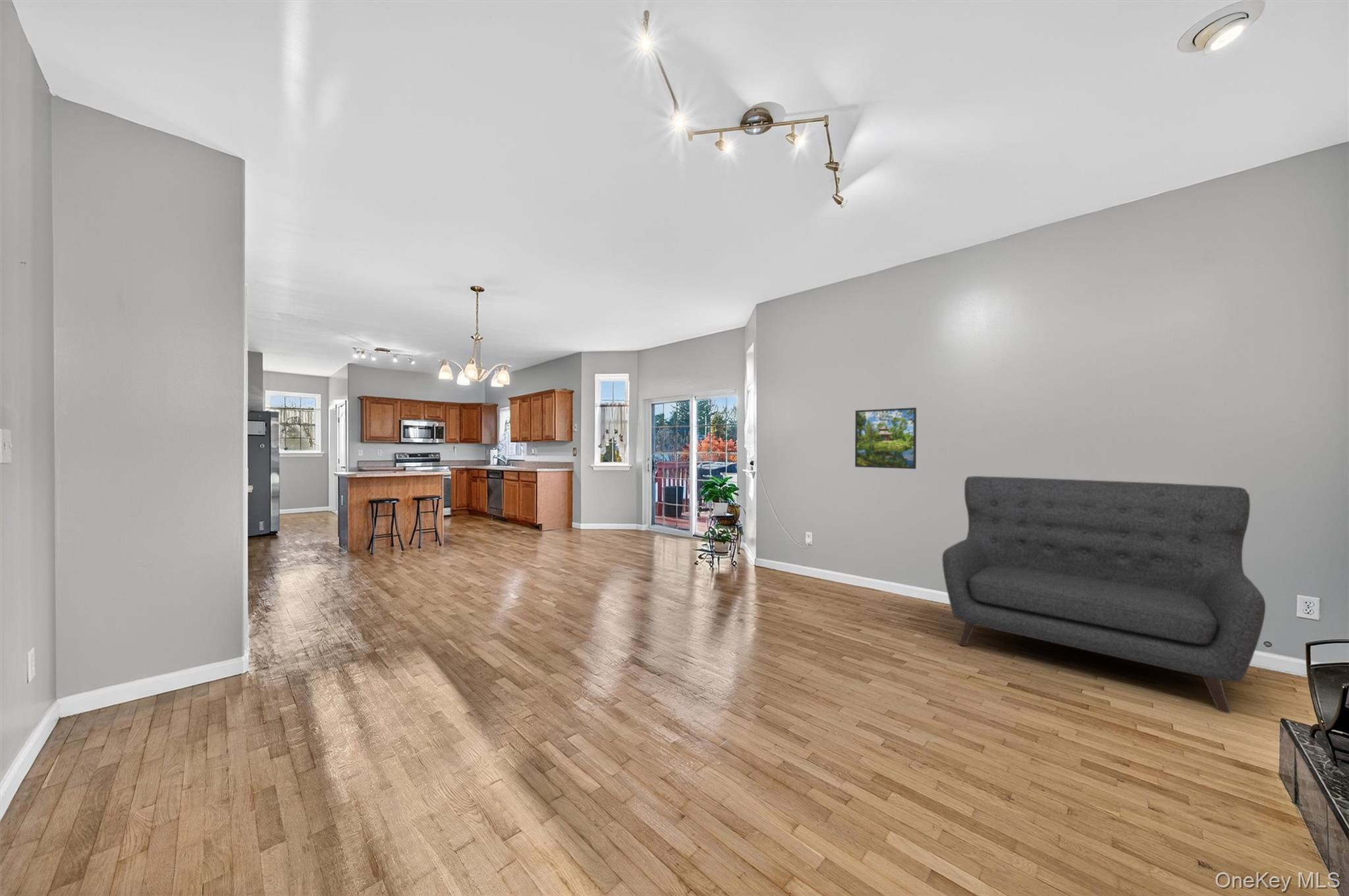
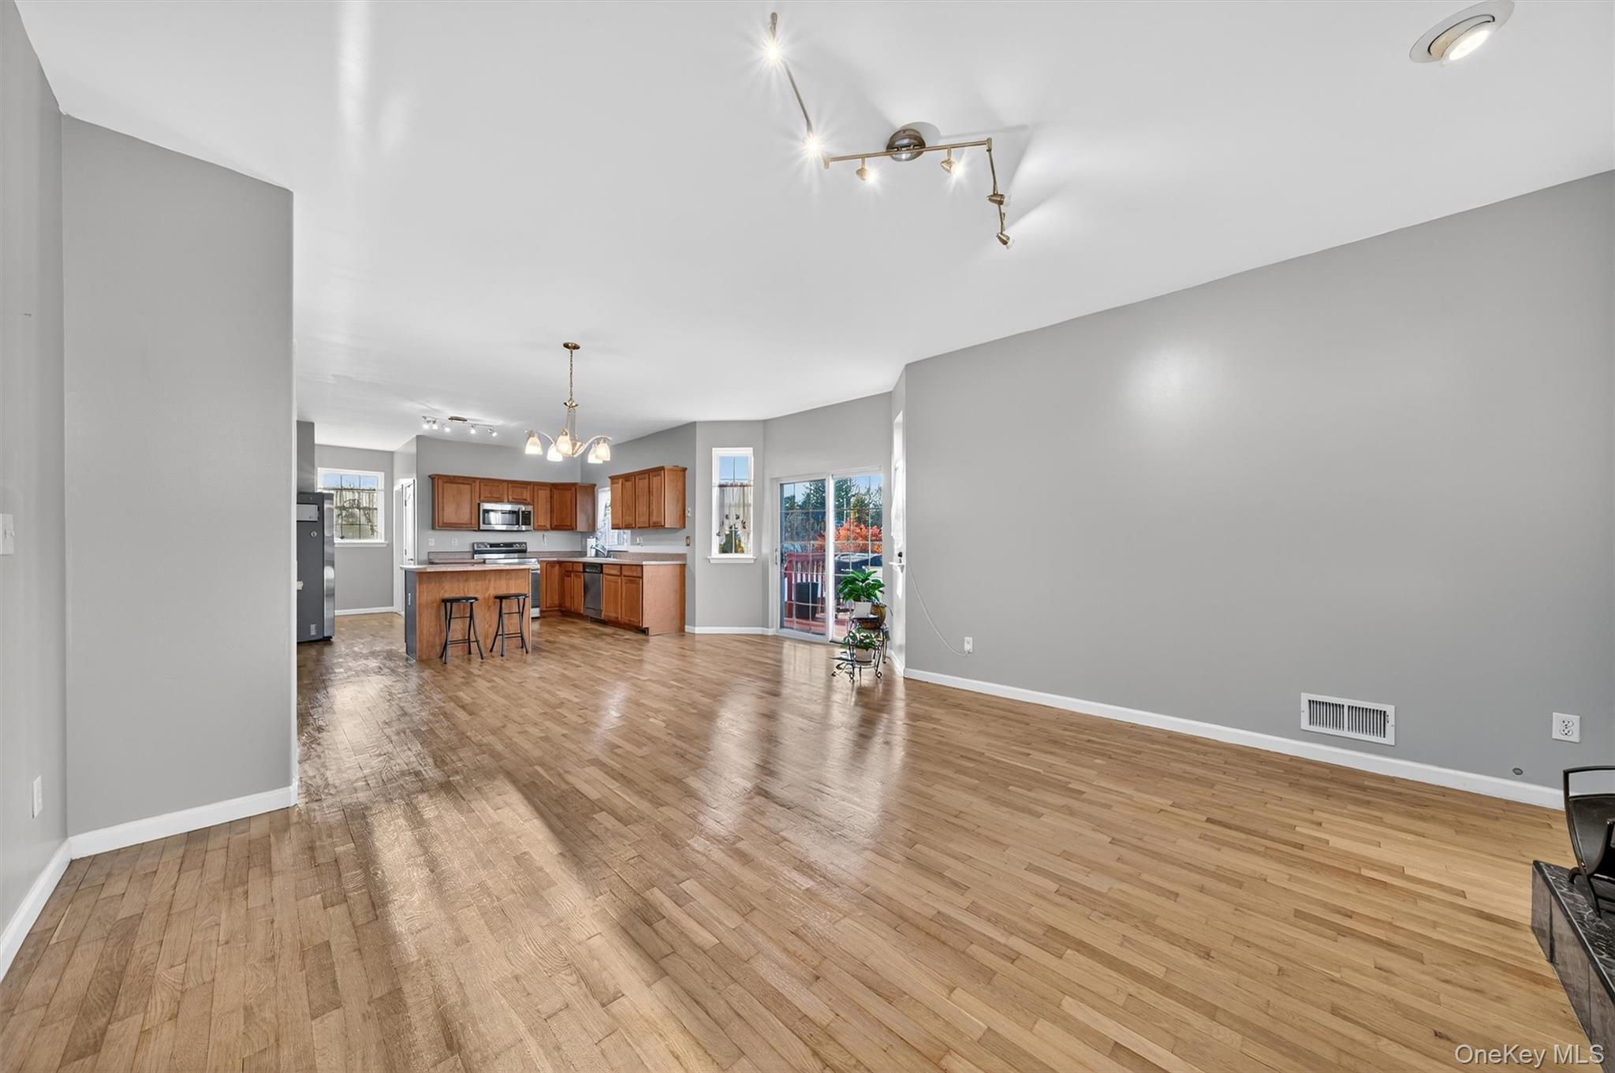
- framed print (884, 438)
- sofa (1082, 567)
